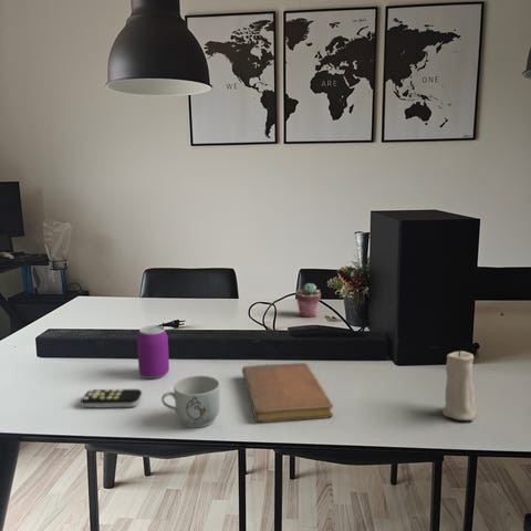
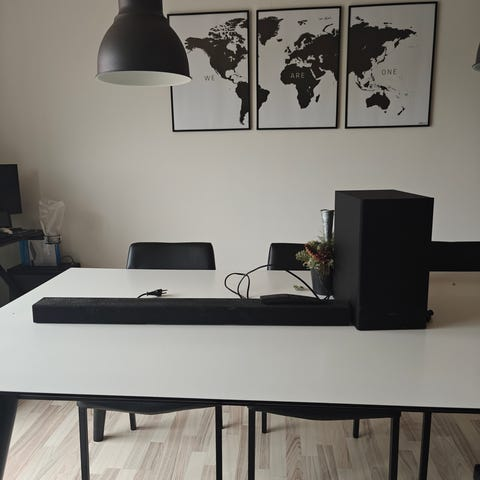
- beverage can (153, 351)
- mug (190, 403)
- candle (461, 381)
- potted succulent (308, 299)
- remote control (112, 397)
- notebook (283, 388)
